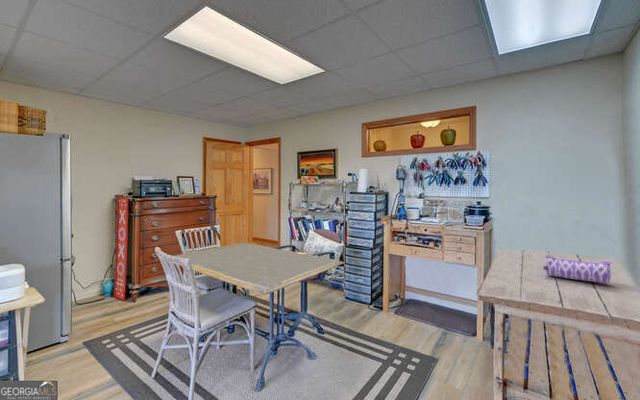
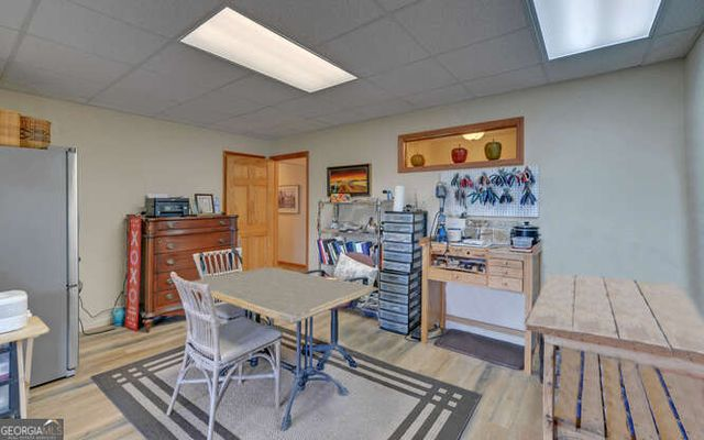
- pencil case (576, 268)
